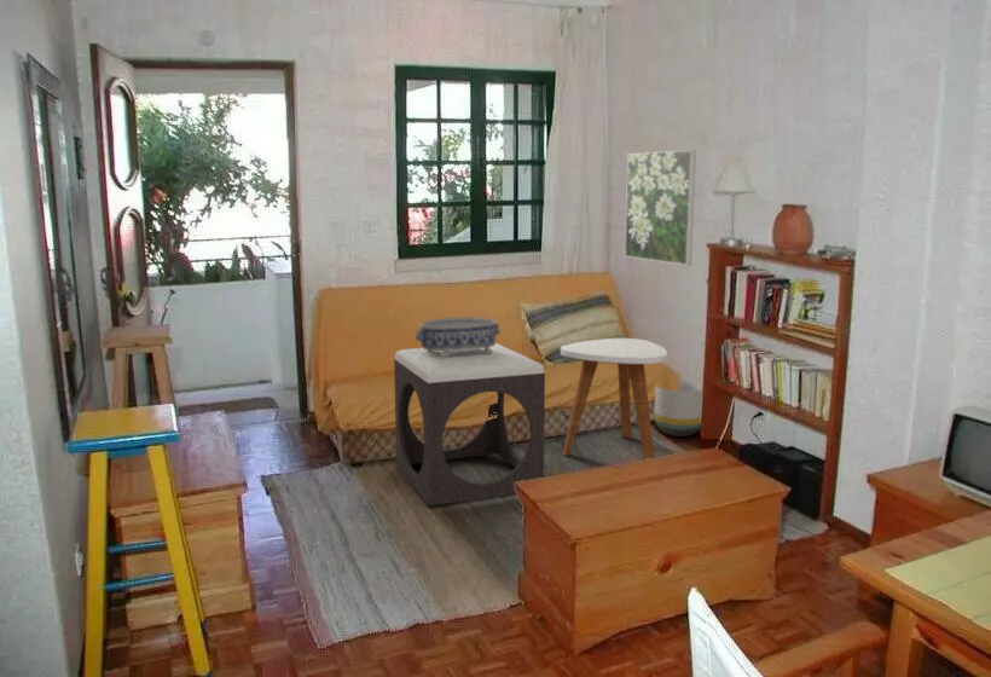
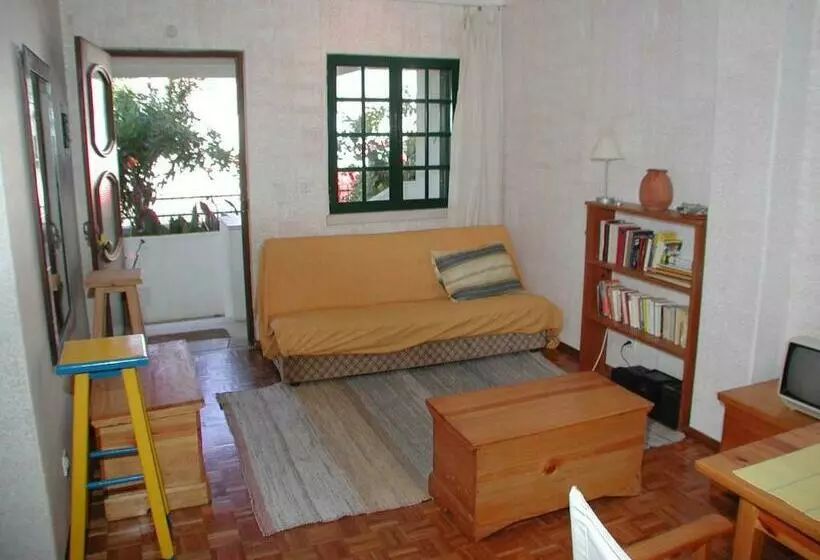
- side table (620, 401)
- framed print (657, 207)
- footstool (456, 407)
- decorative bowl (458, 336)
- planter (679, 410)
